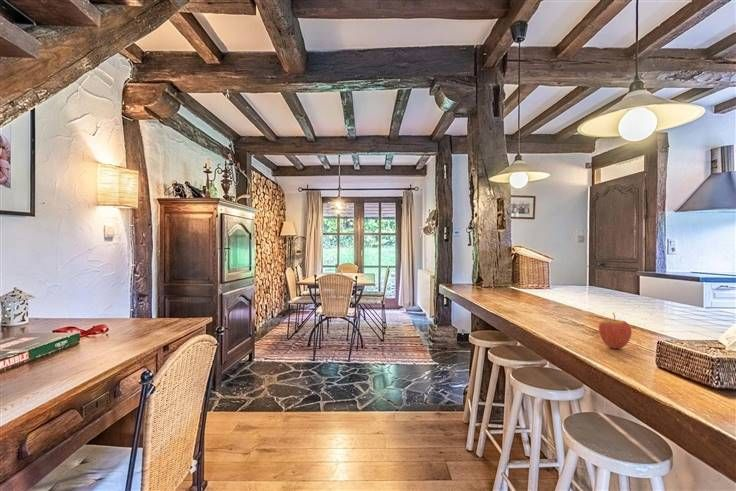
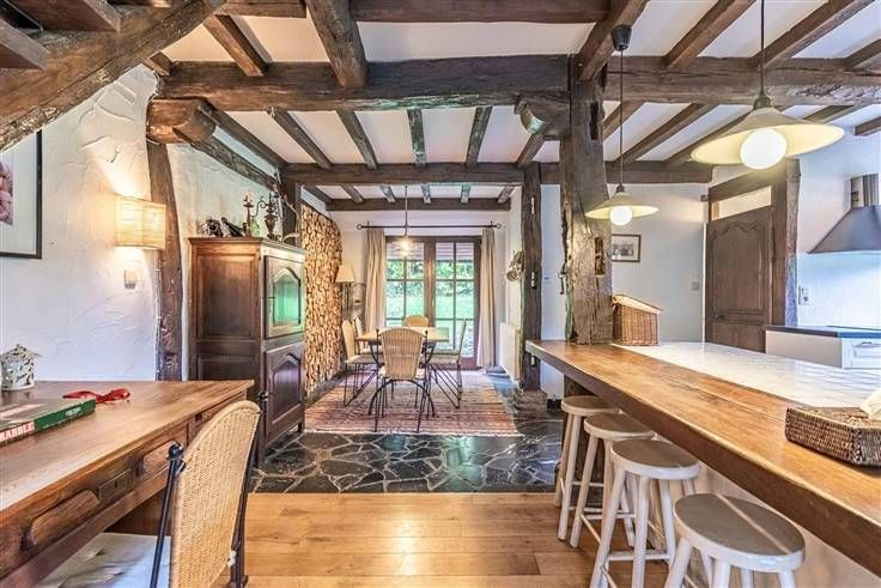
- fruit (614, 330)
